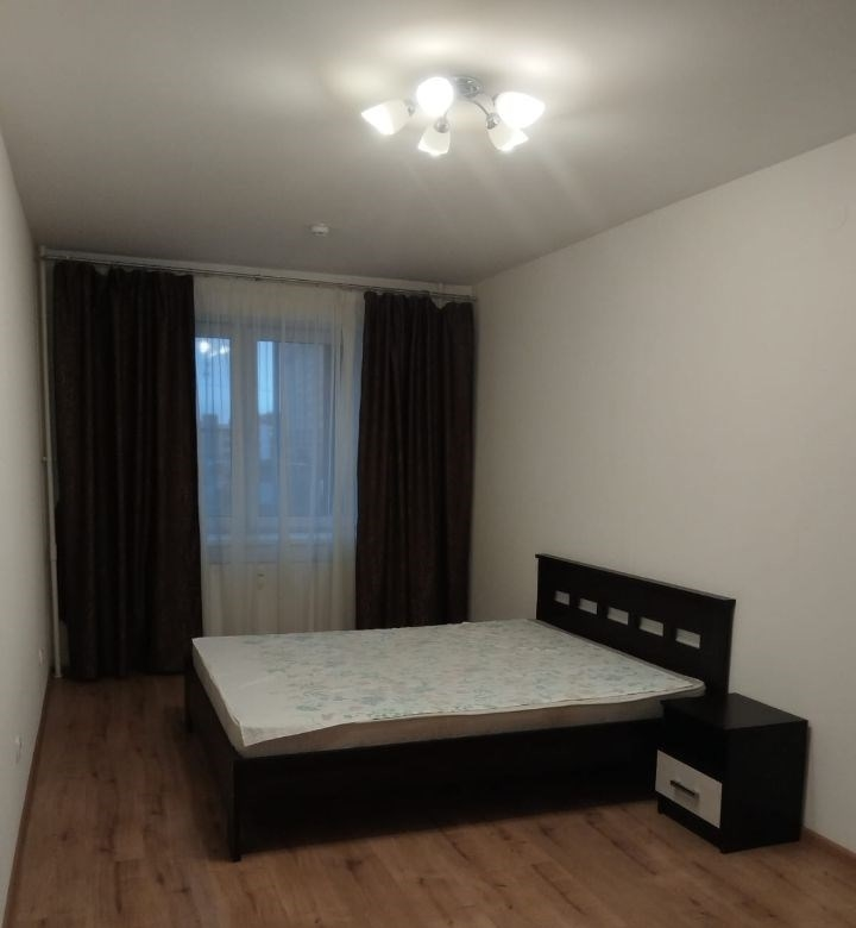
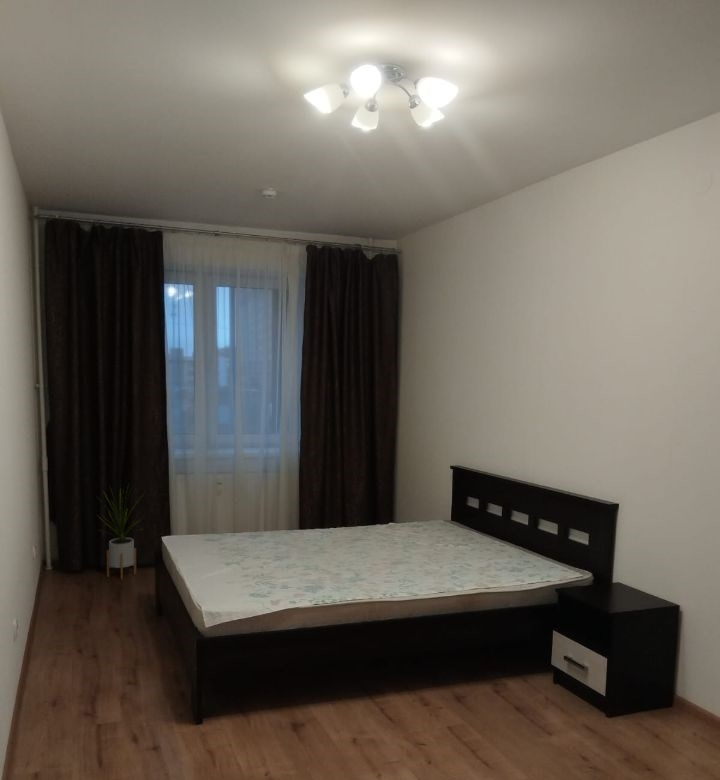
+ house plant (122, 529)
